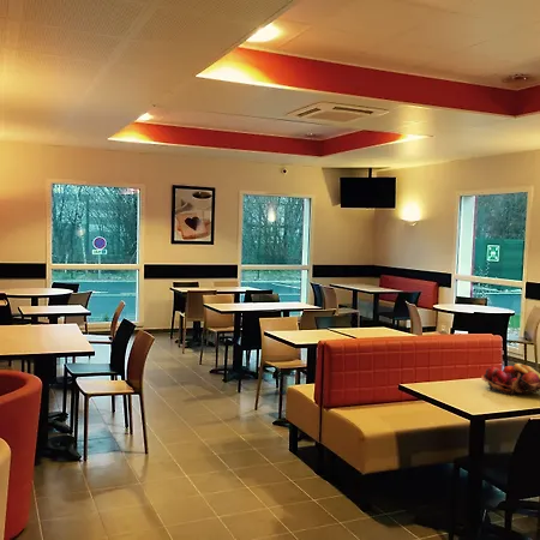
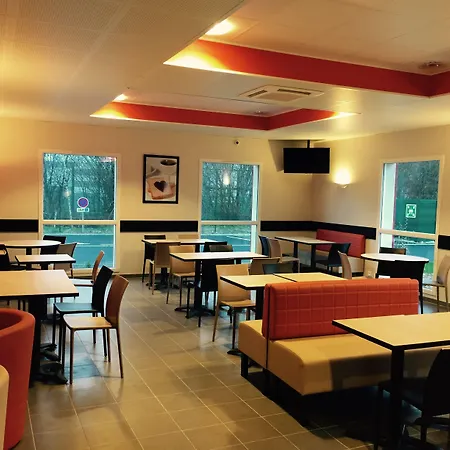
- fruit basket (516, 377)
